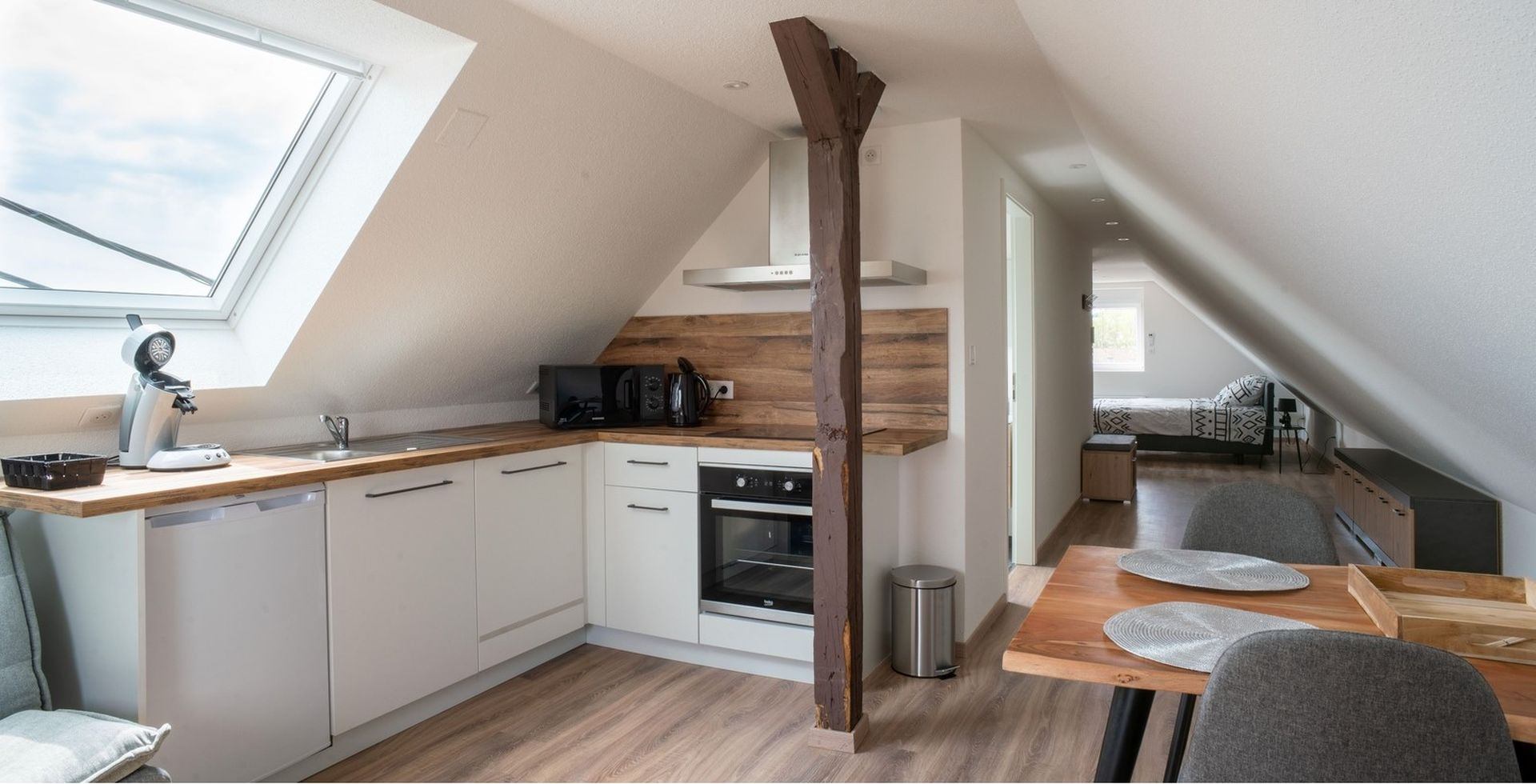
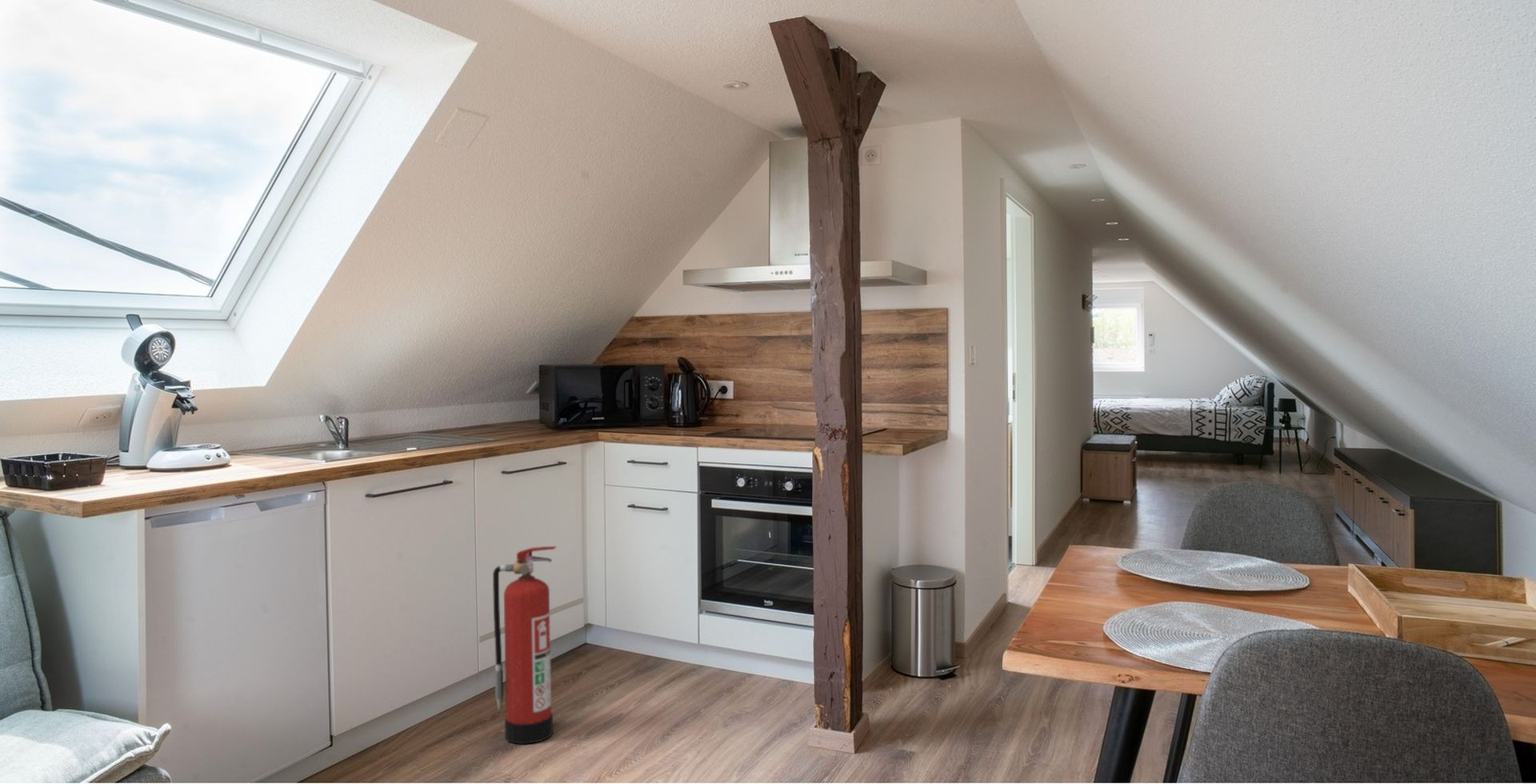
+ fire extinguisher (526, 641)
